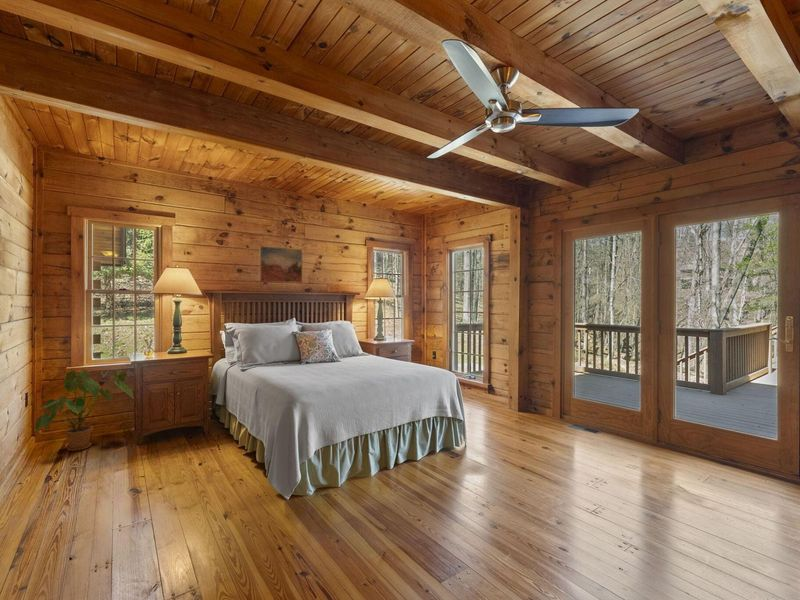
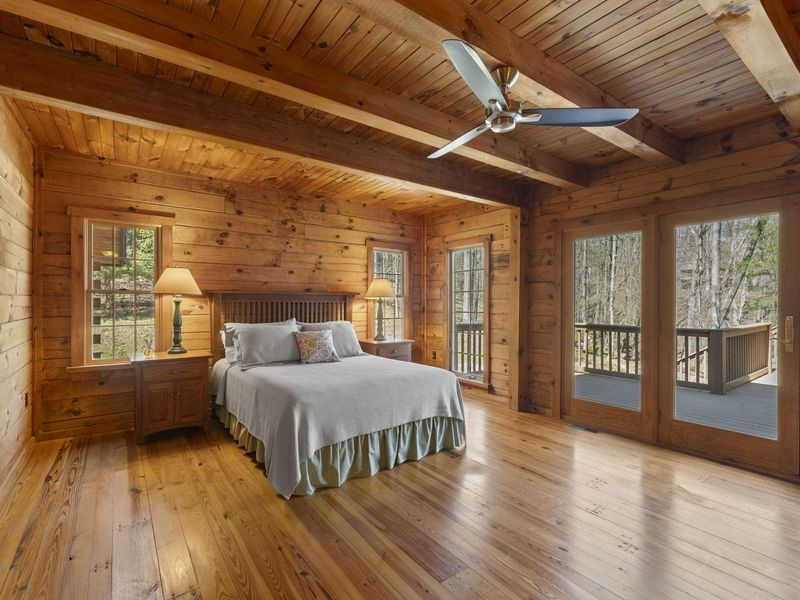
- wall art (281, 265)
- house plant (86, 406)
